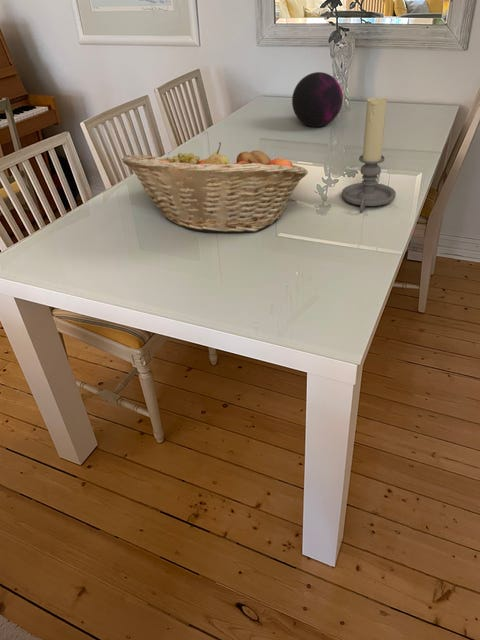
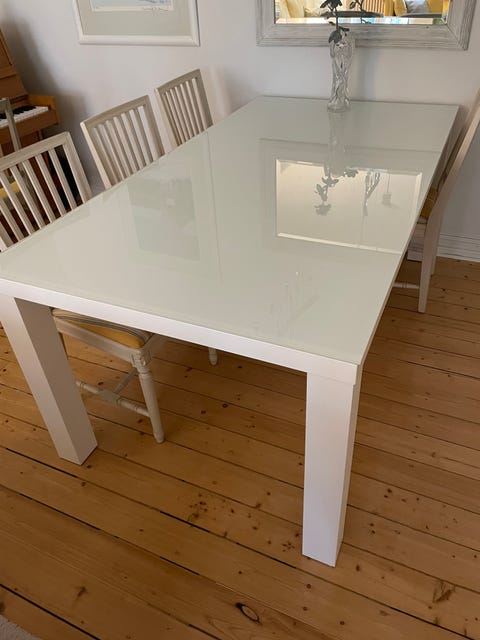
- candle holder (371, 153)
- fruit basket (215, 178)
- decorative orb (317, 100)
